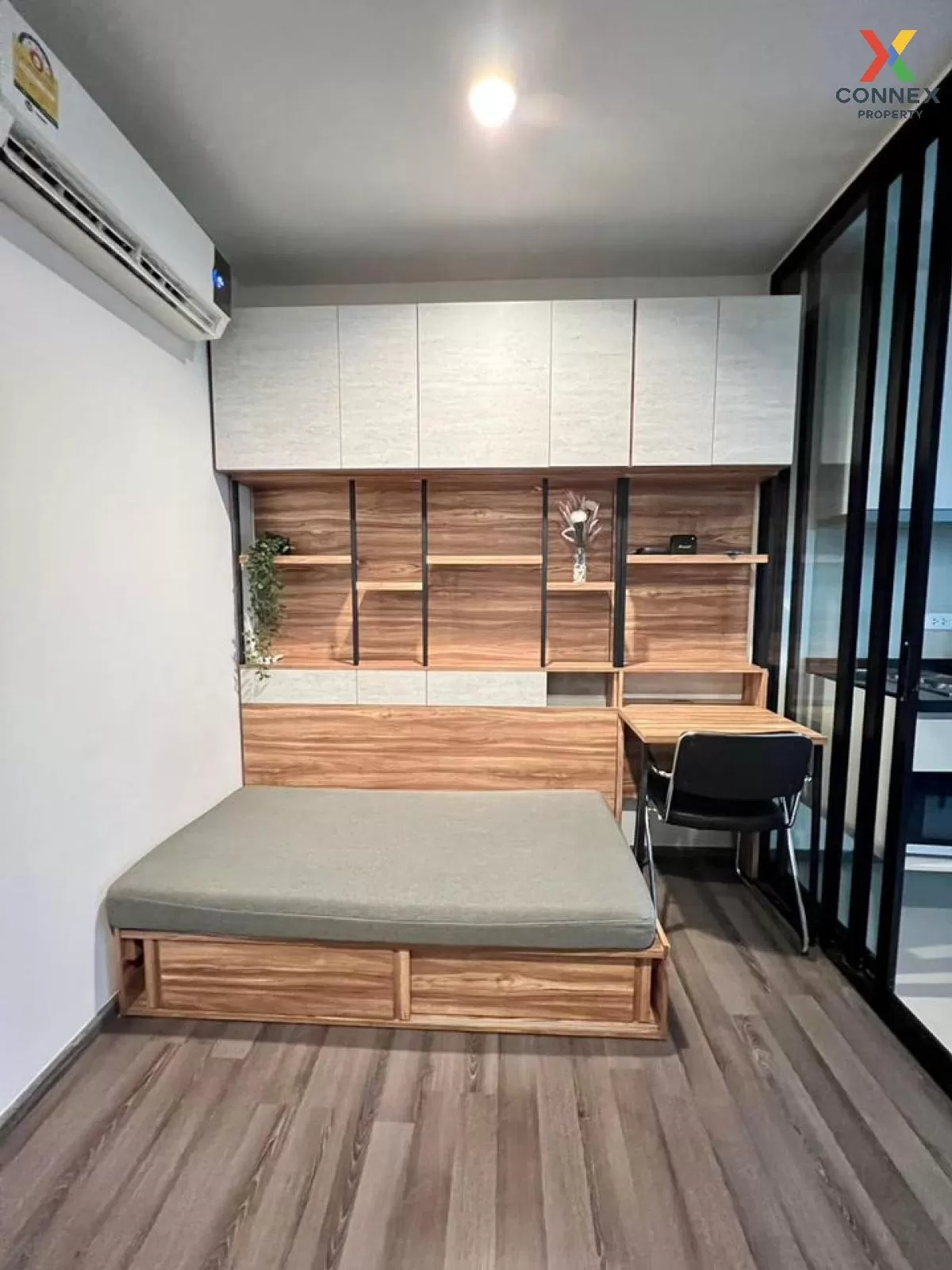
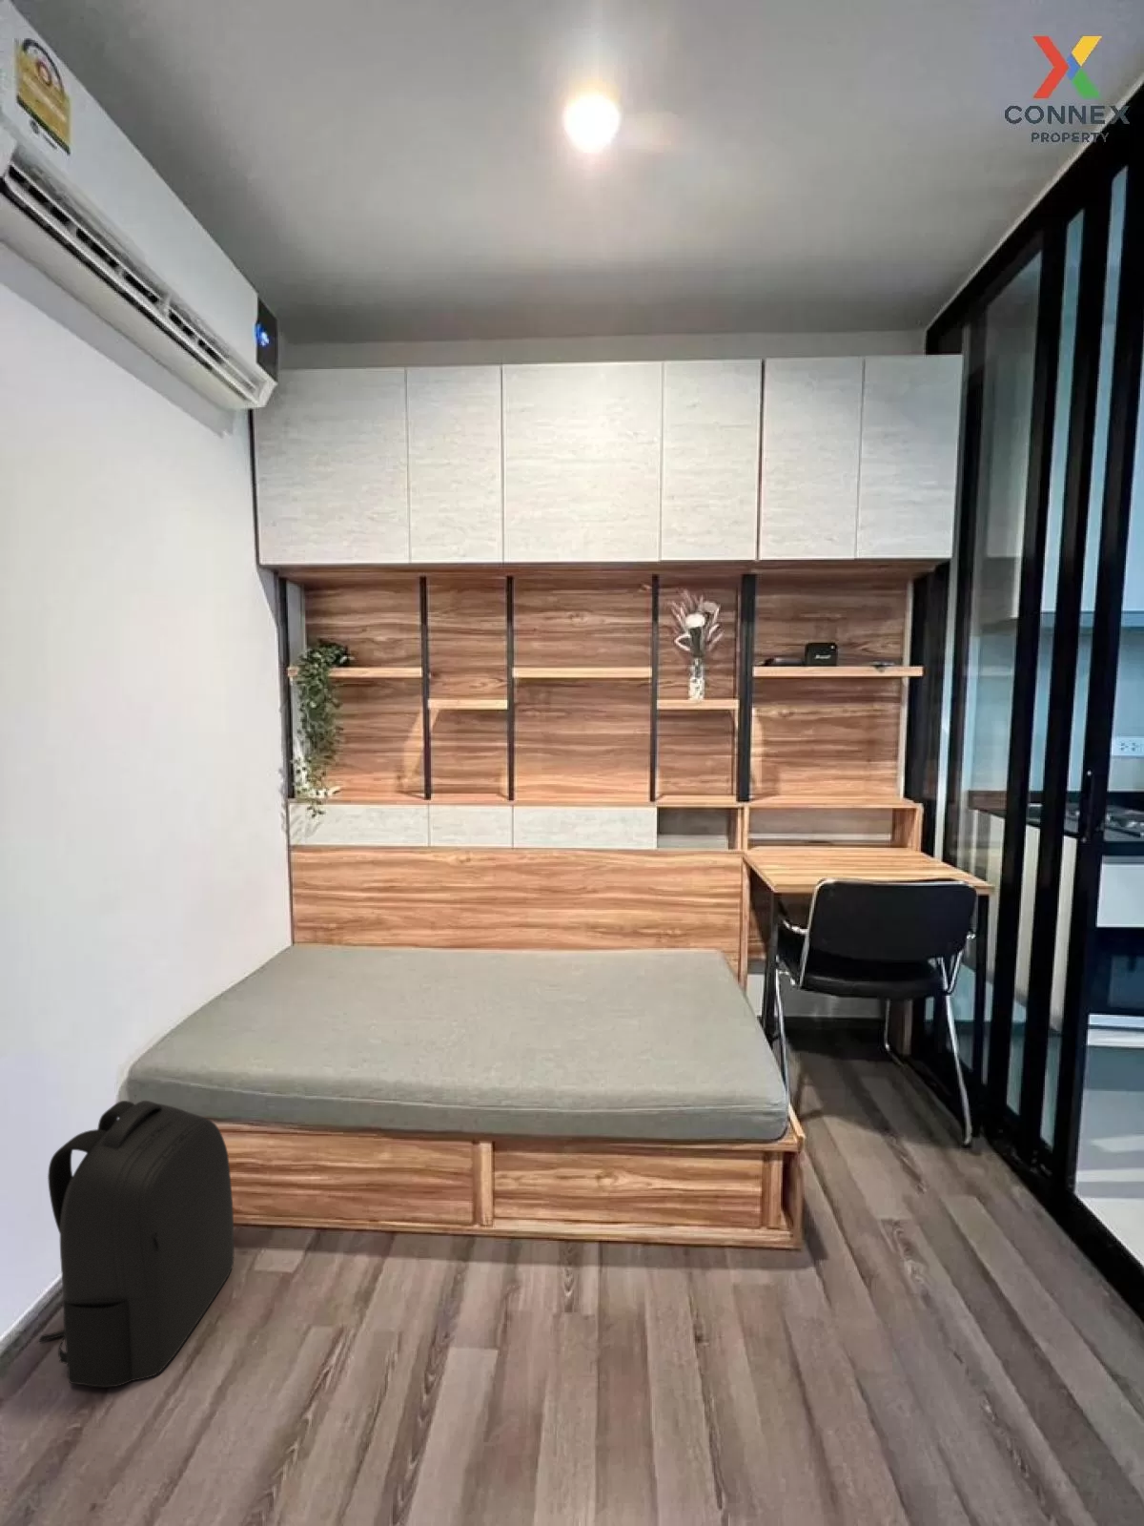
+ backpack (132, 1211)
